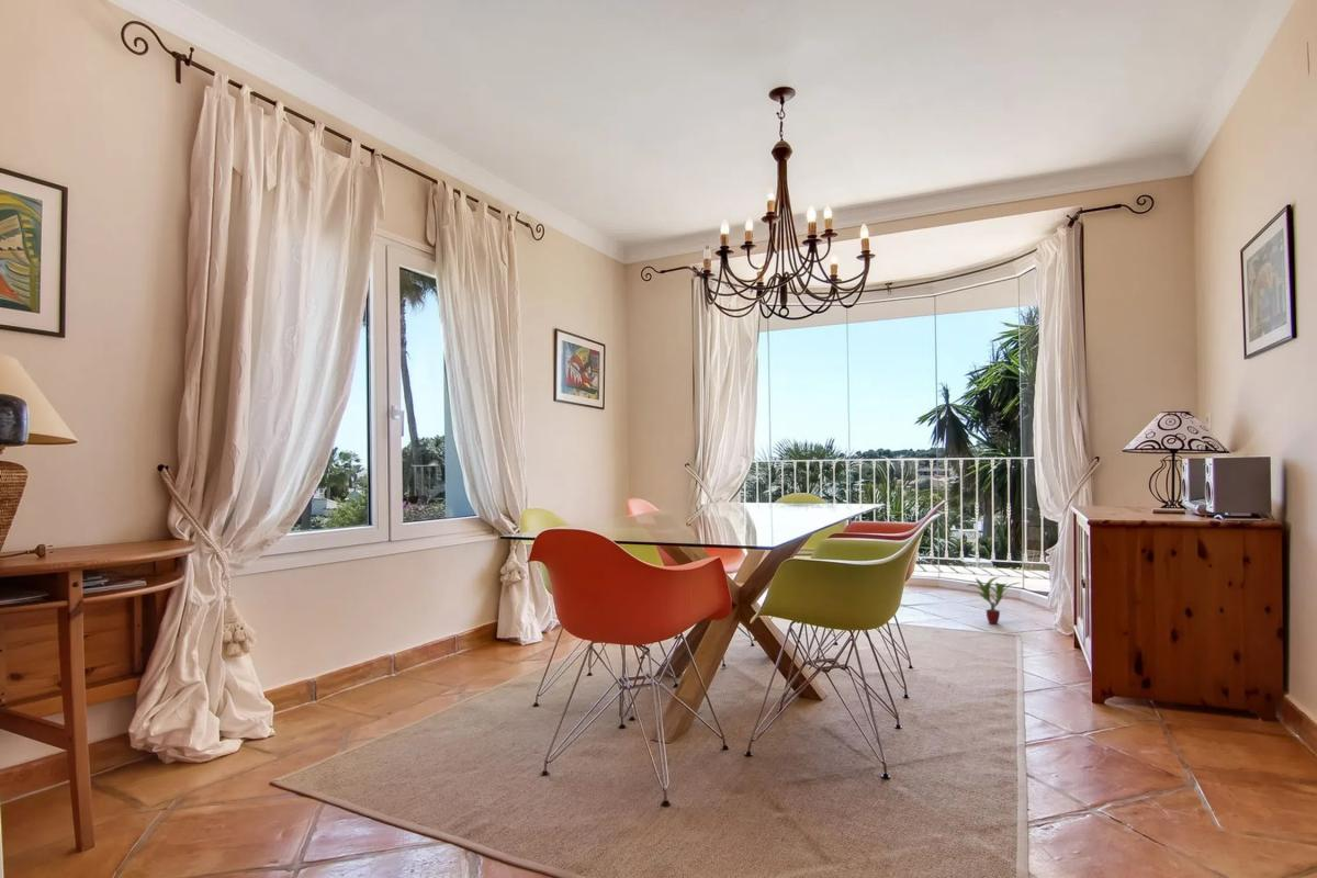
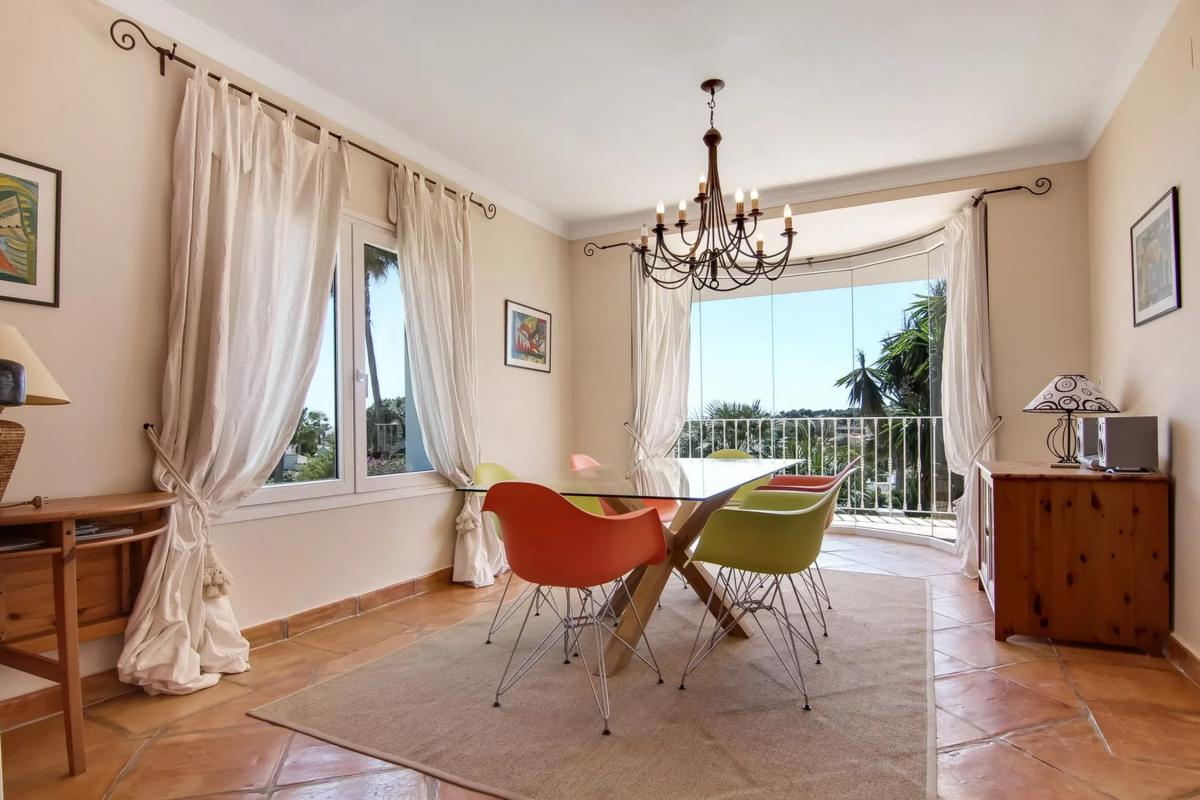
- potted plant (994, 600)
